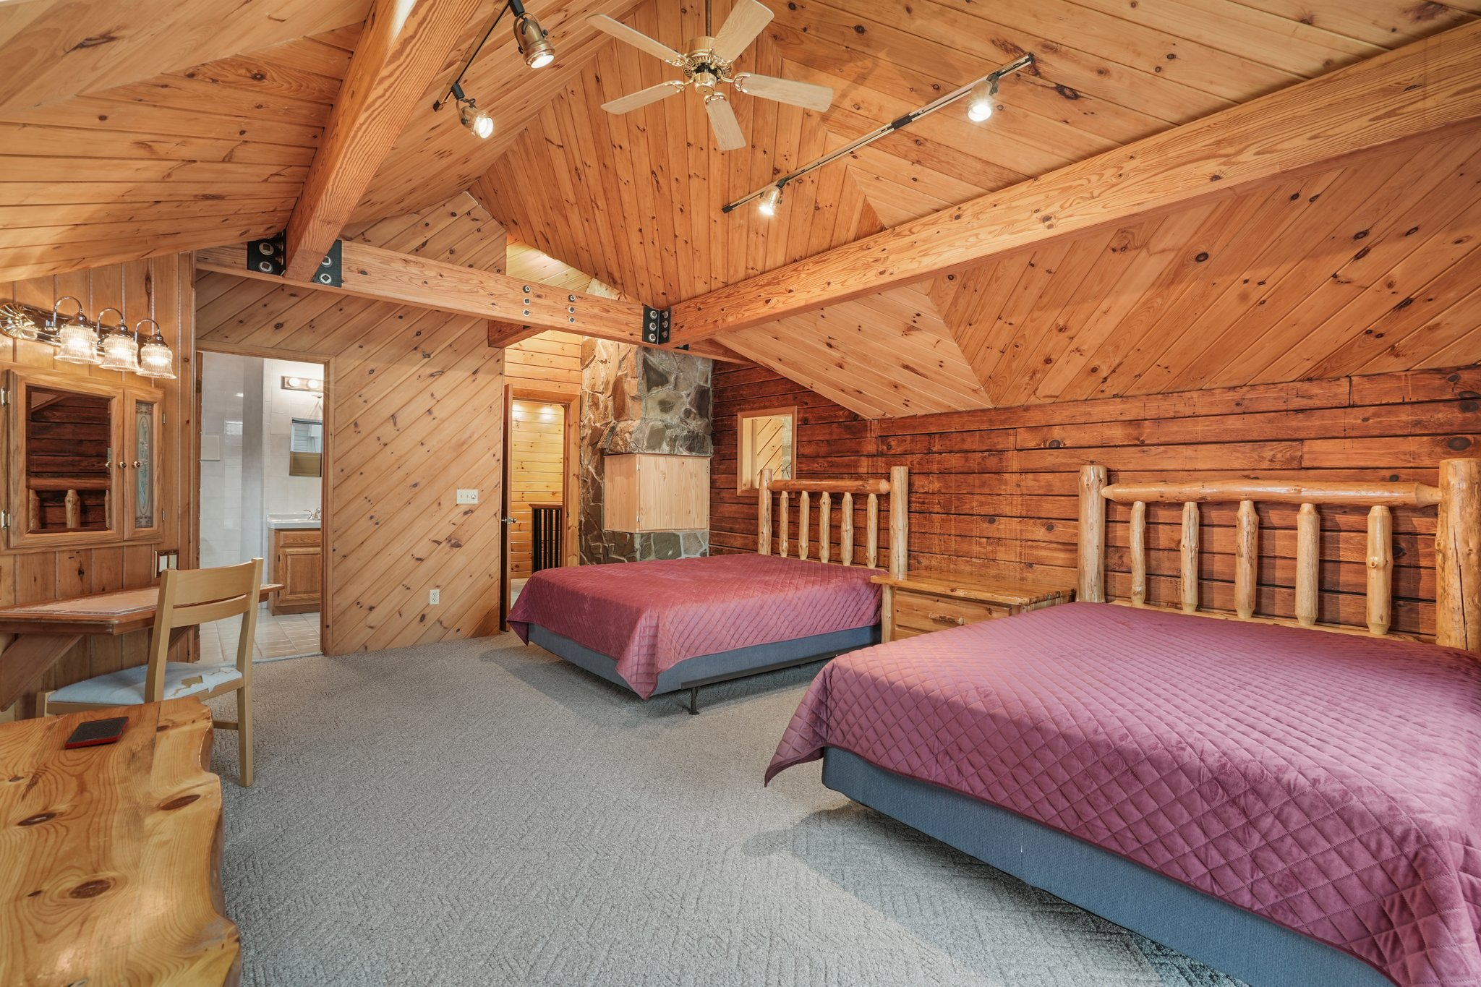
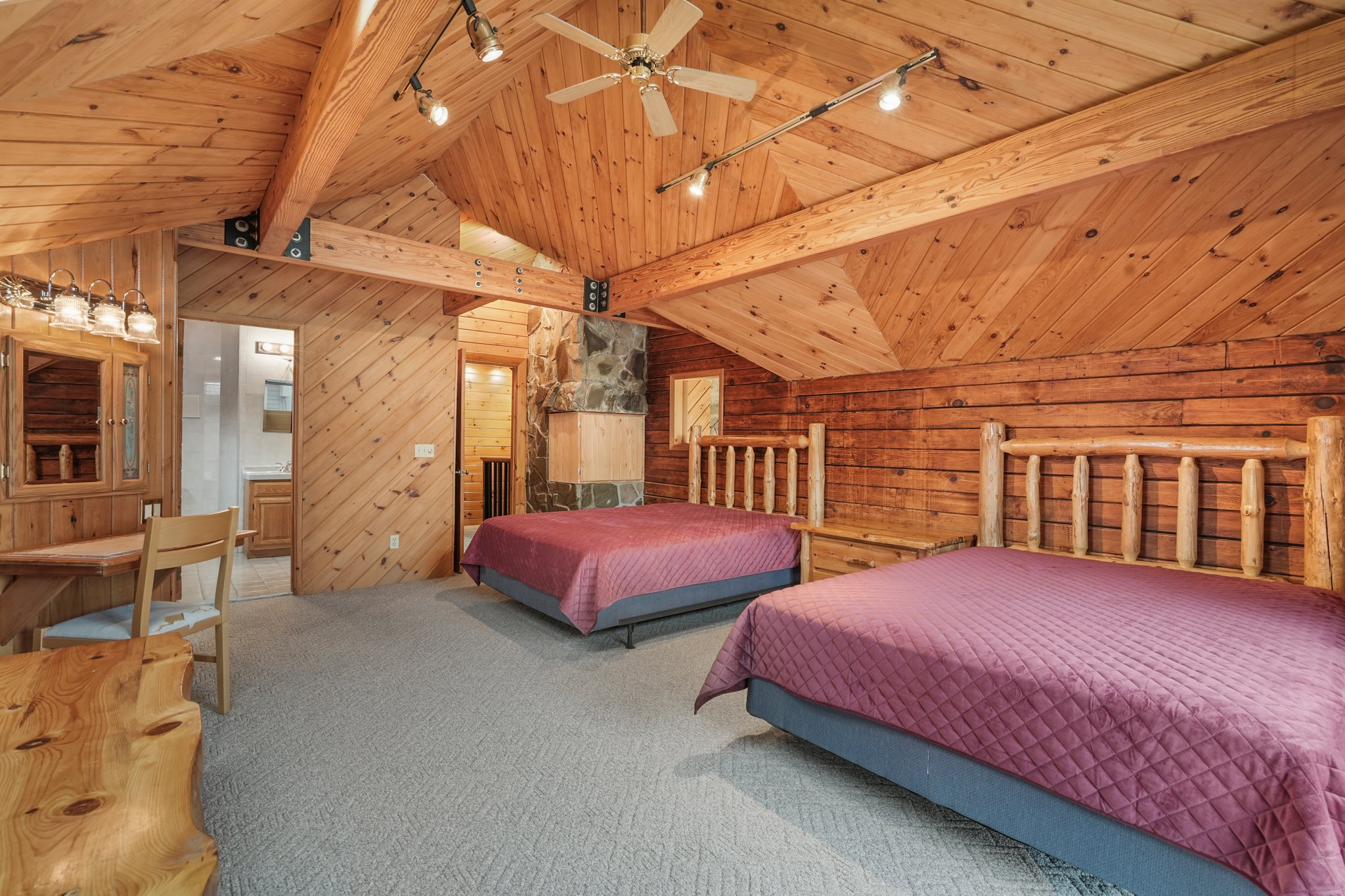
- cell phone (98, 731)
